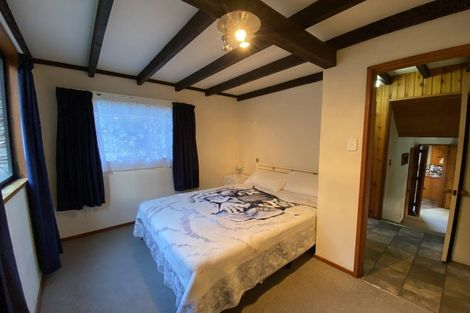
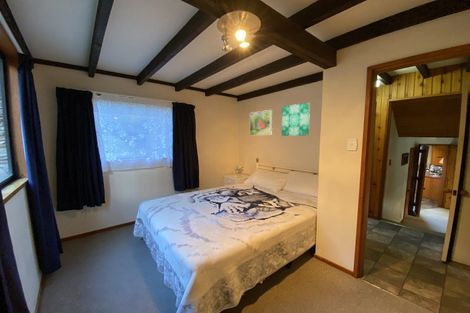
+ wall art (294, 120)
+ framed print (260, 123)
